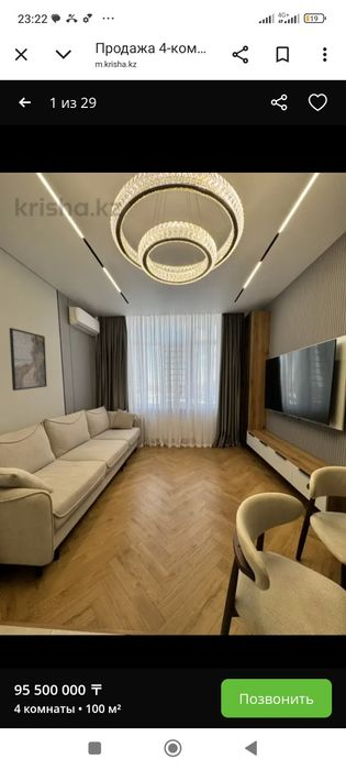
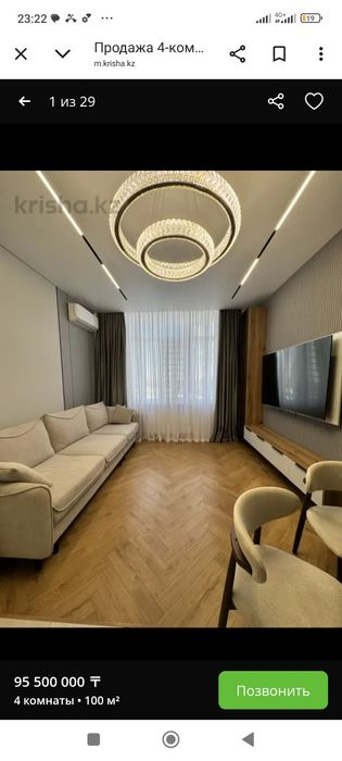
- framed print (30, 360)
